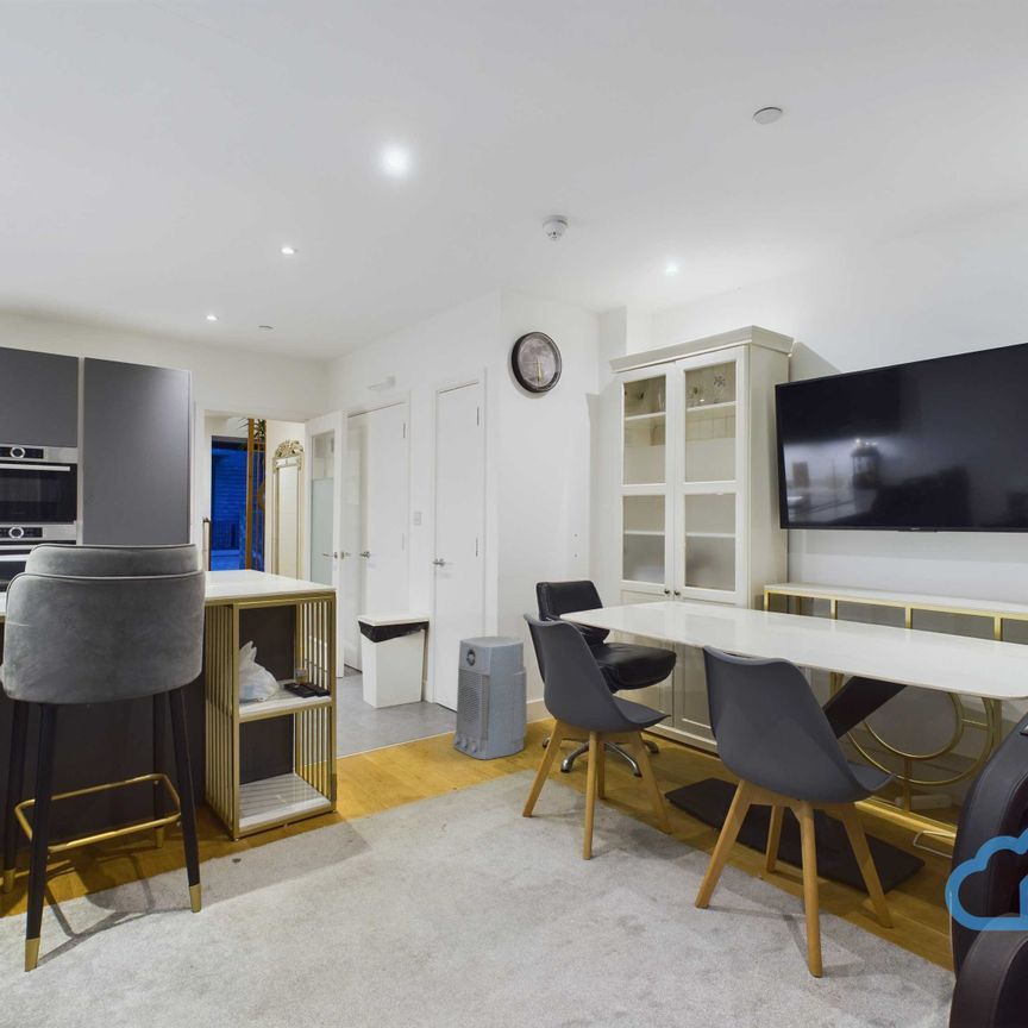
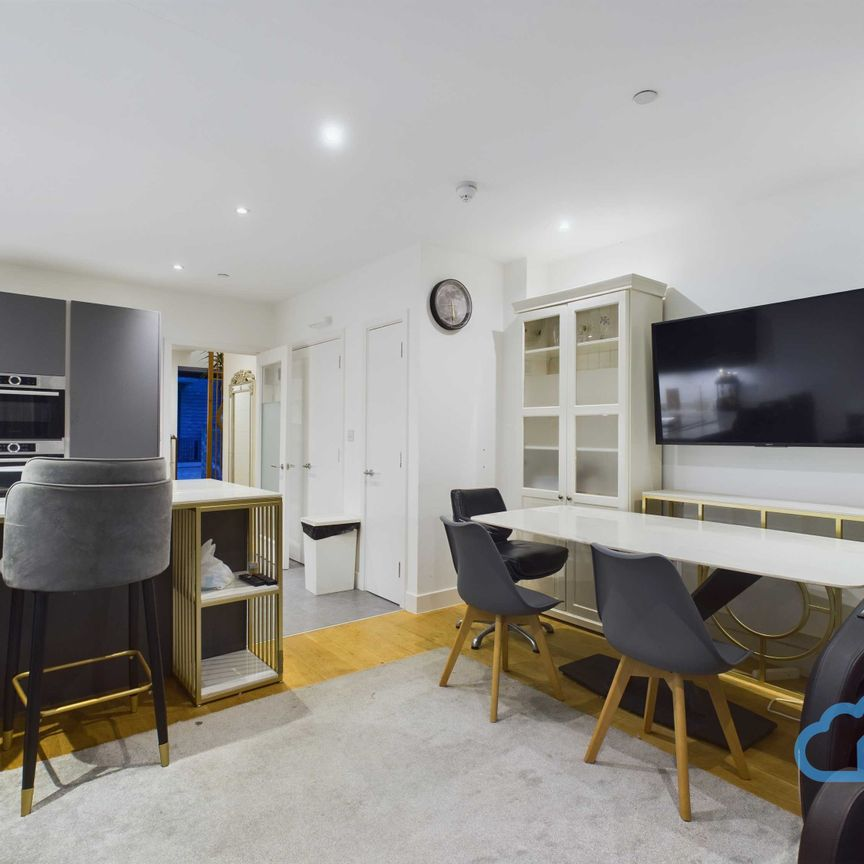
- air purifier (493, 694)
